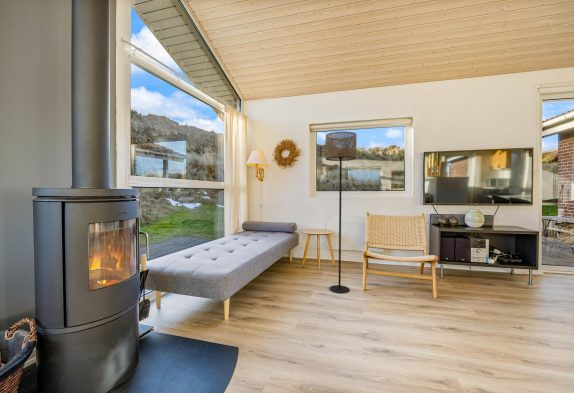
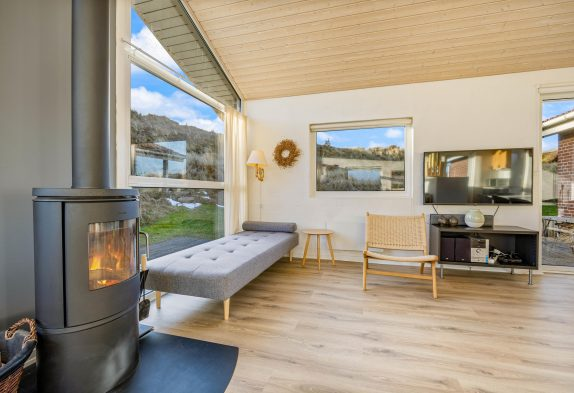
- floor lamp (340, 212)
